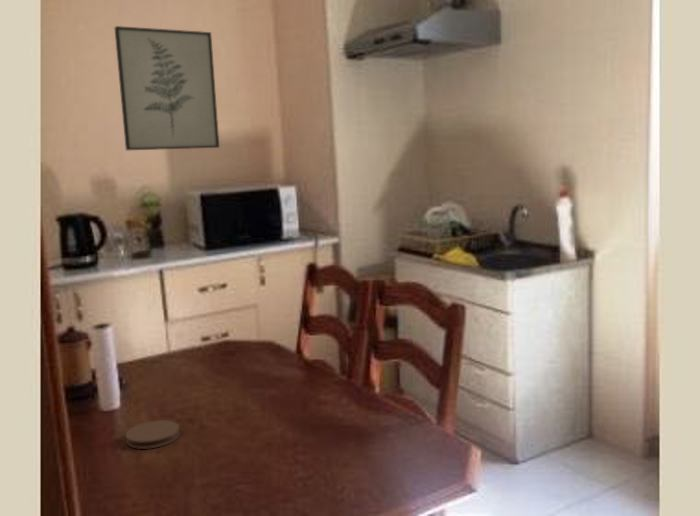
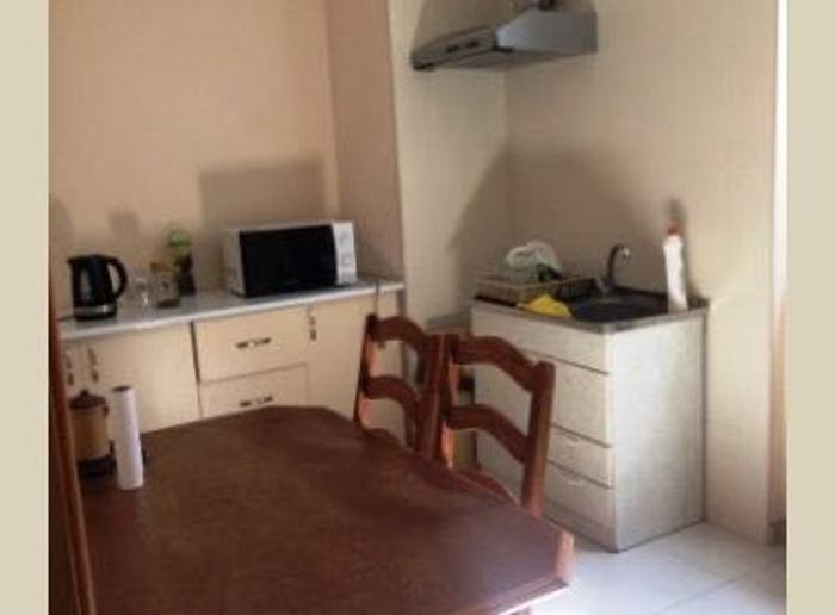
- coaster (153, 433)
- wall art (169, 90)
